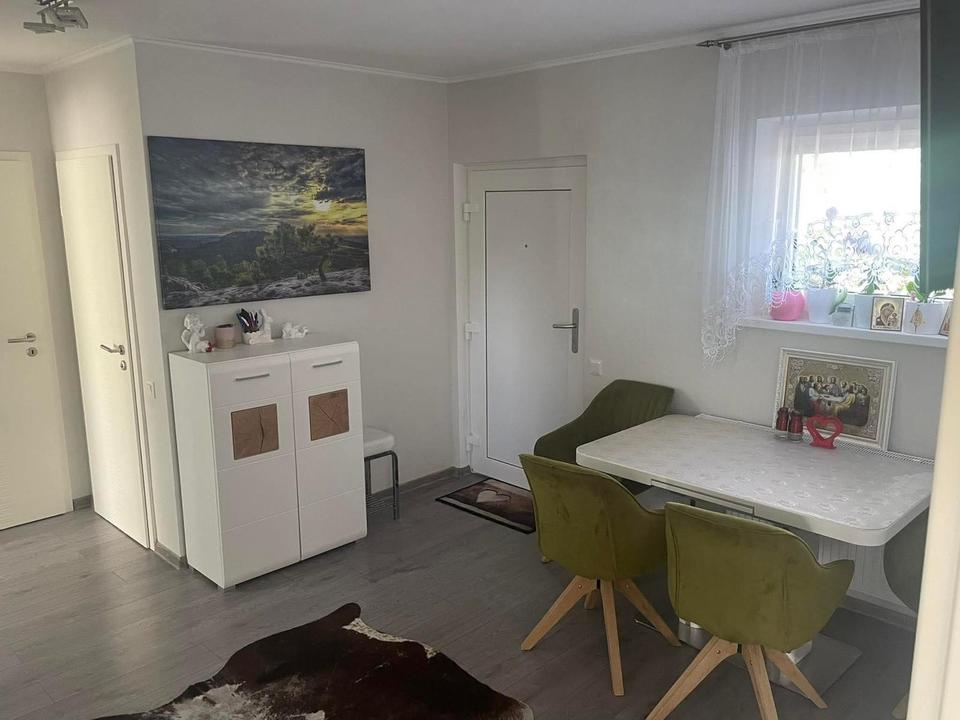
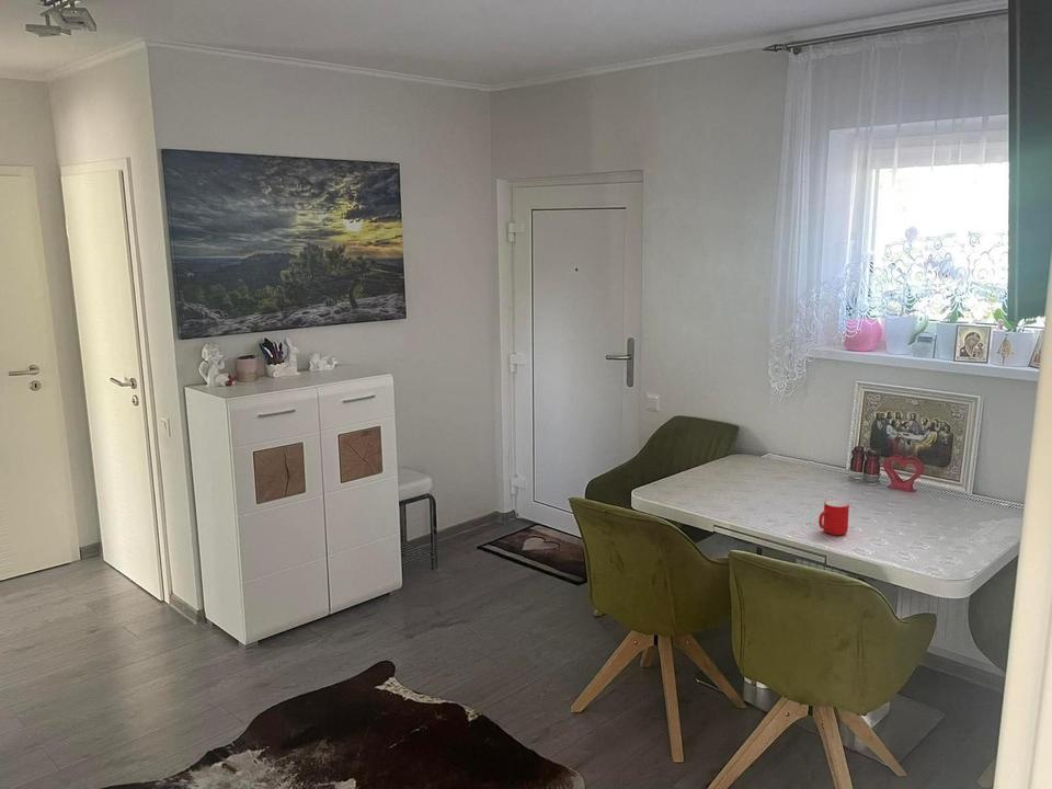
+ cup (832, 518)
